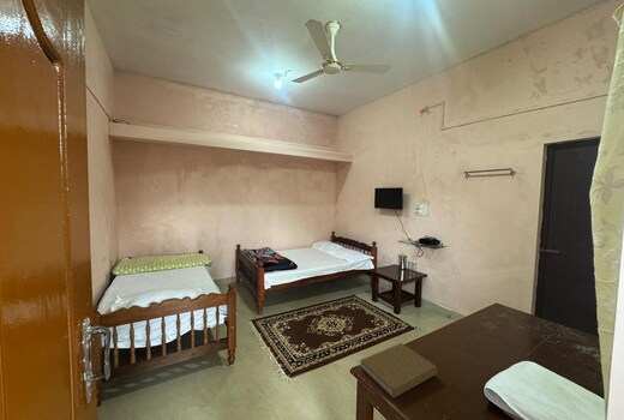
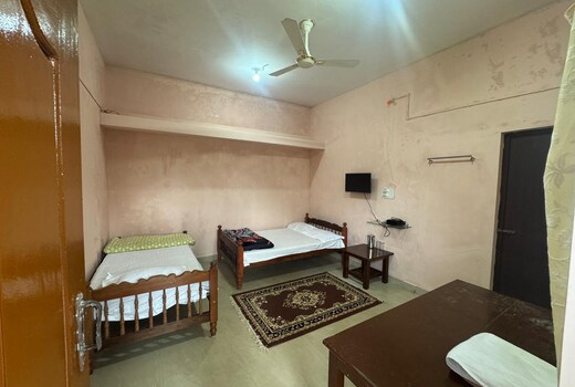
- book (397, 367)
